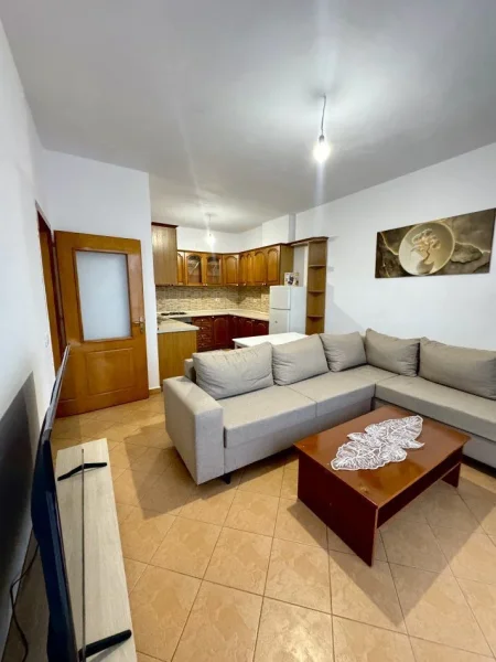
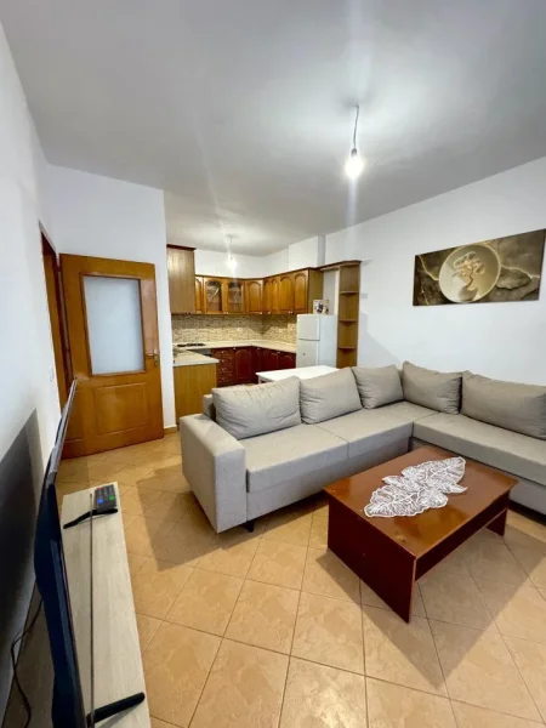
+ remote control (106, 496)
